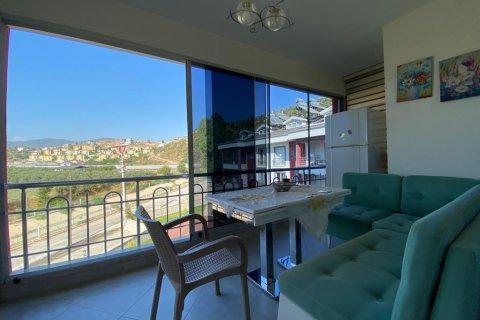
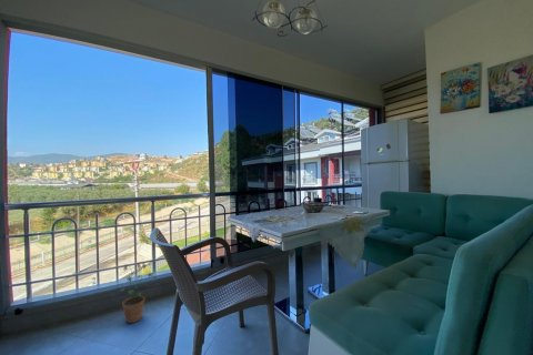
+ potted plant (133, 291)
